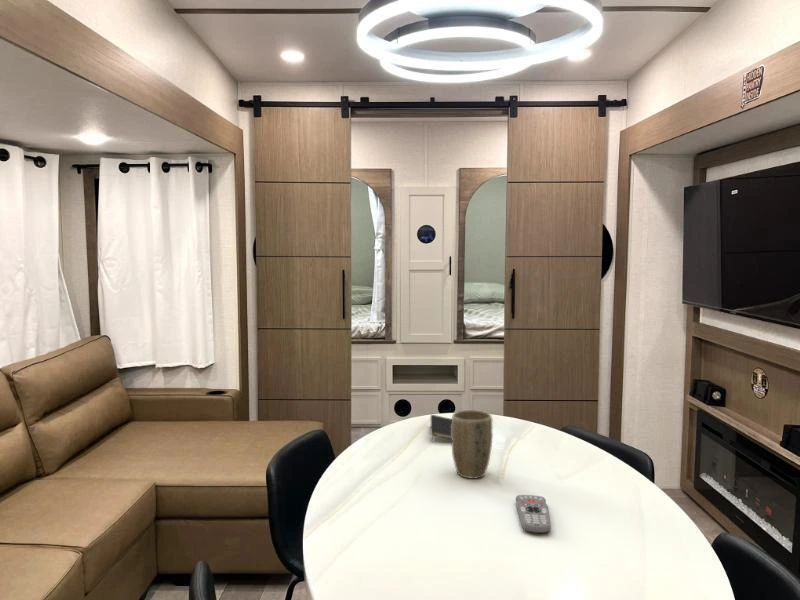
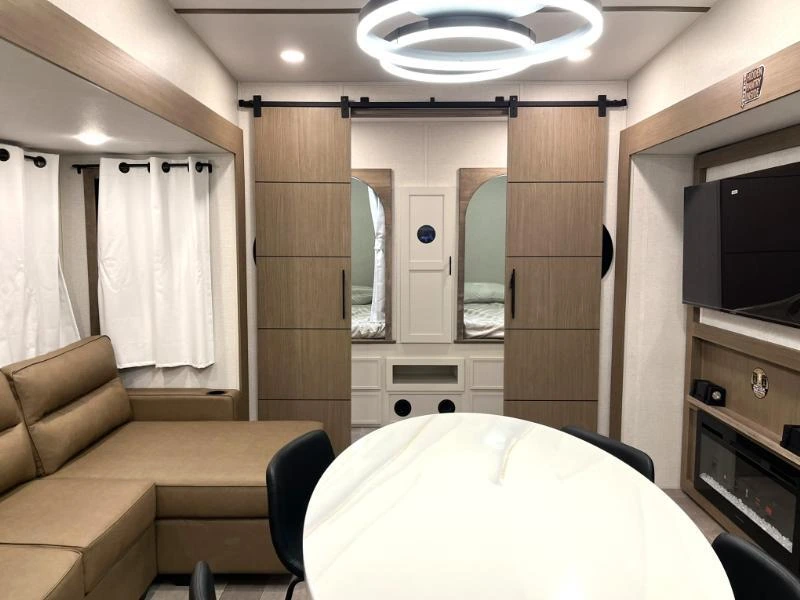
- plant pot (471, 444)
- remote control (533, 513)
- notepad (450, 428)
